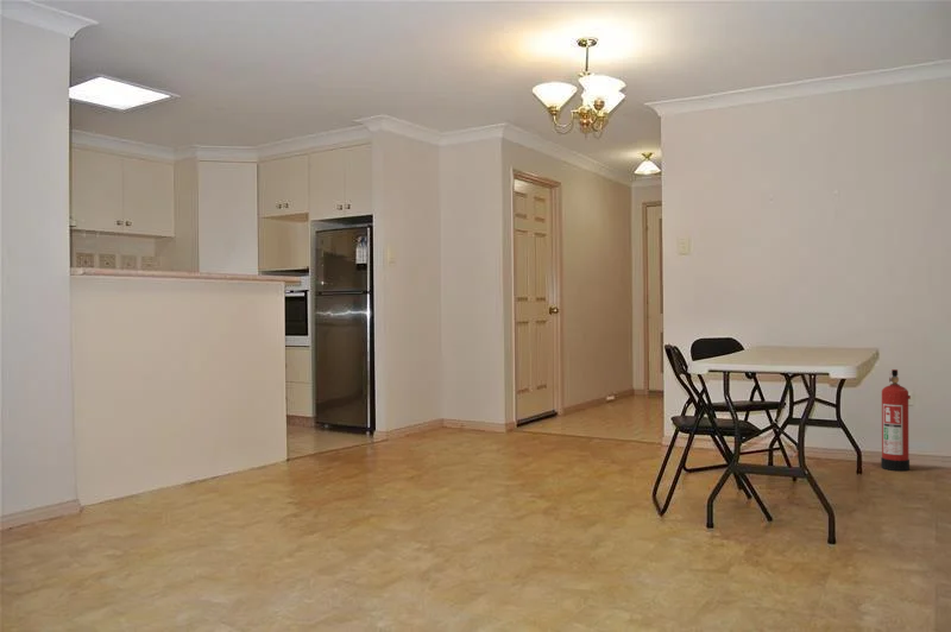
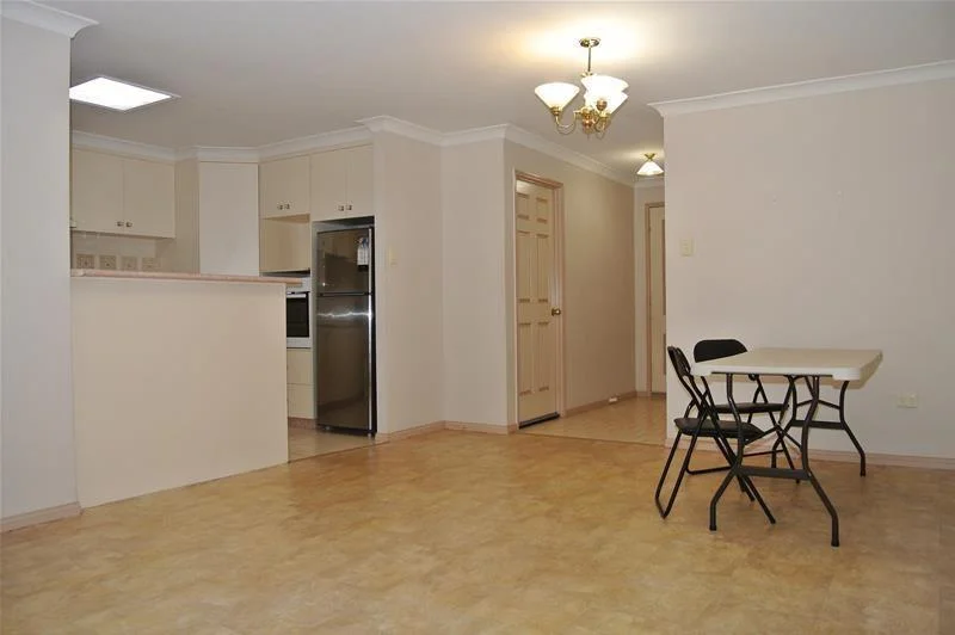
- fire extinguisher (895, 418)
